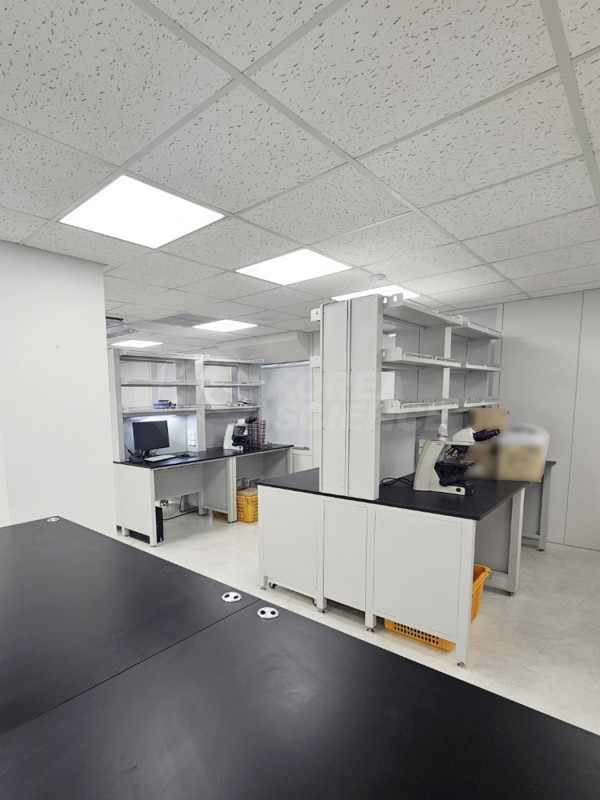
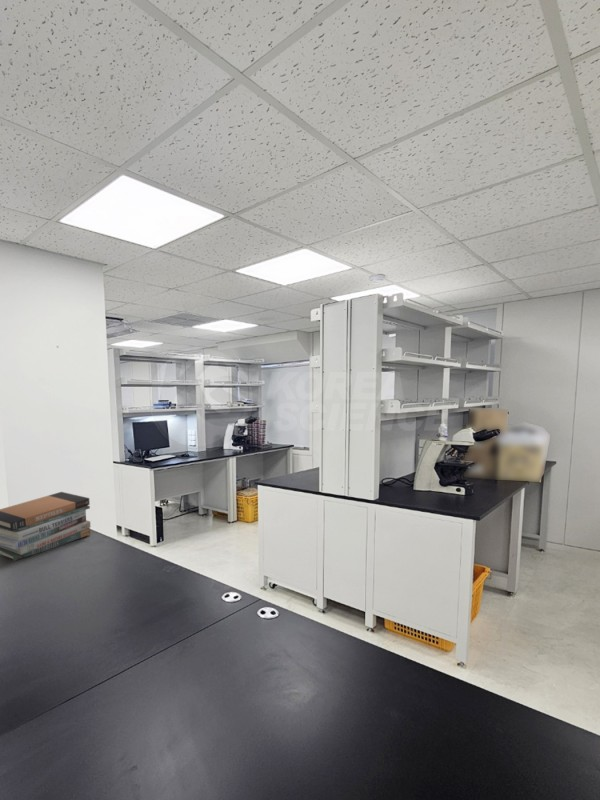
+ book stack (40, 524)
